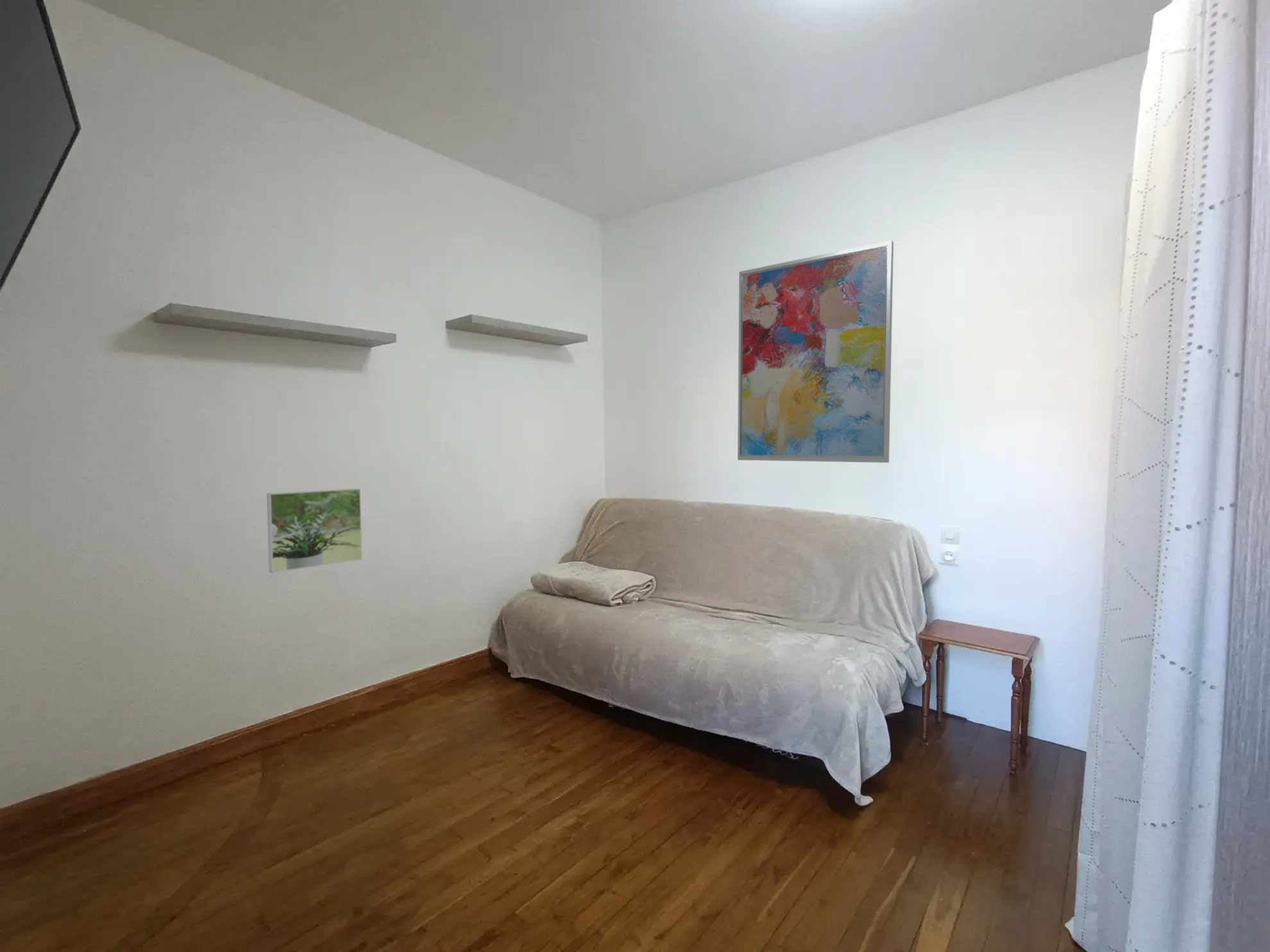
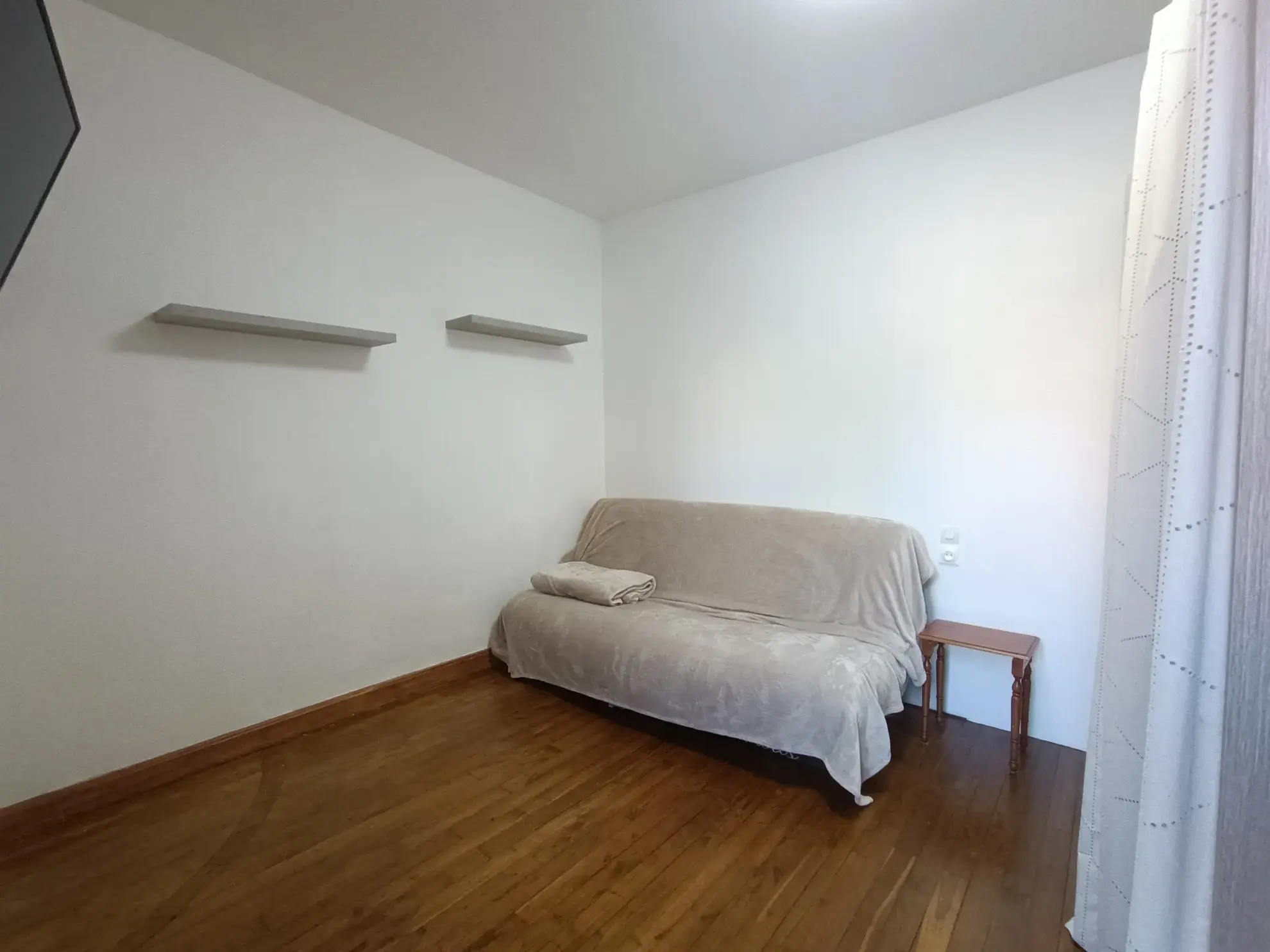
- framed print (317, 528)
- wall art (808, 360)
